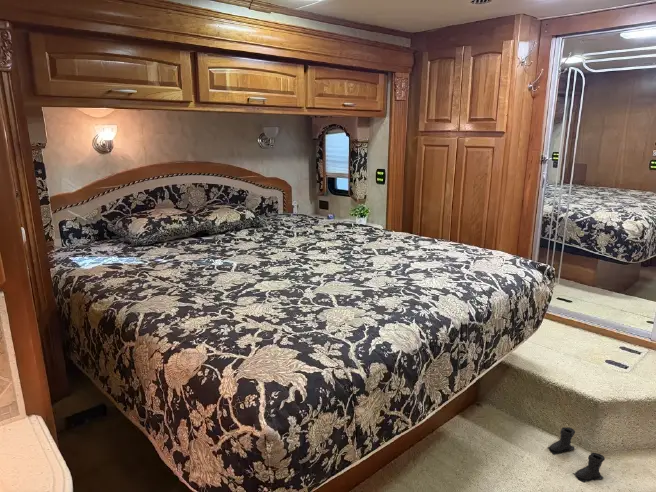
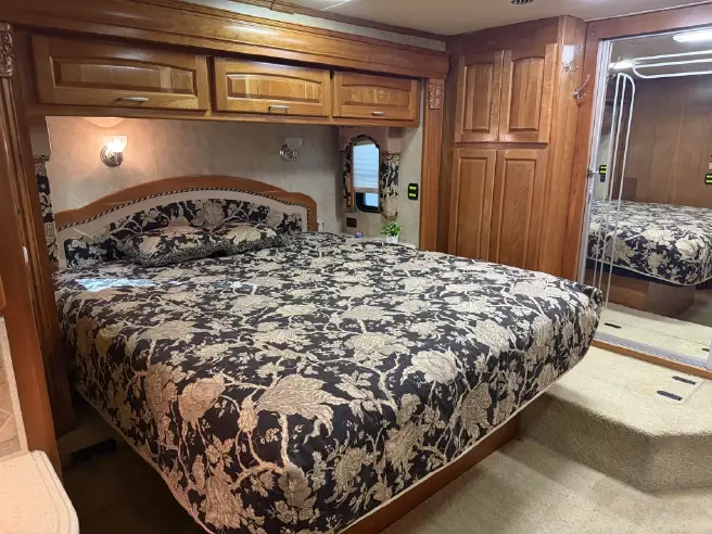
- boots (573, 449)
